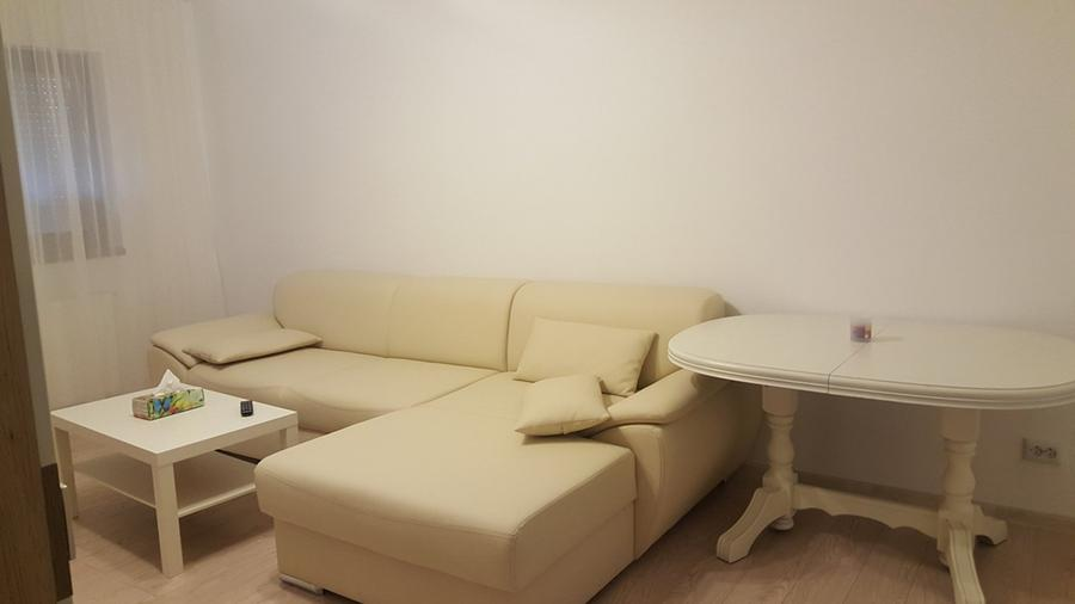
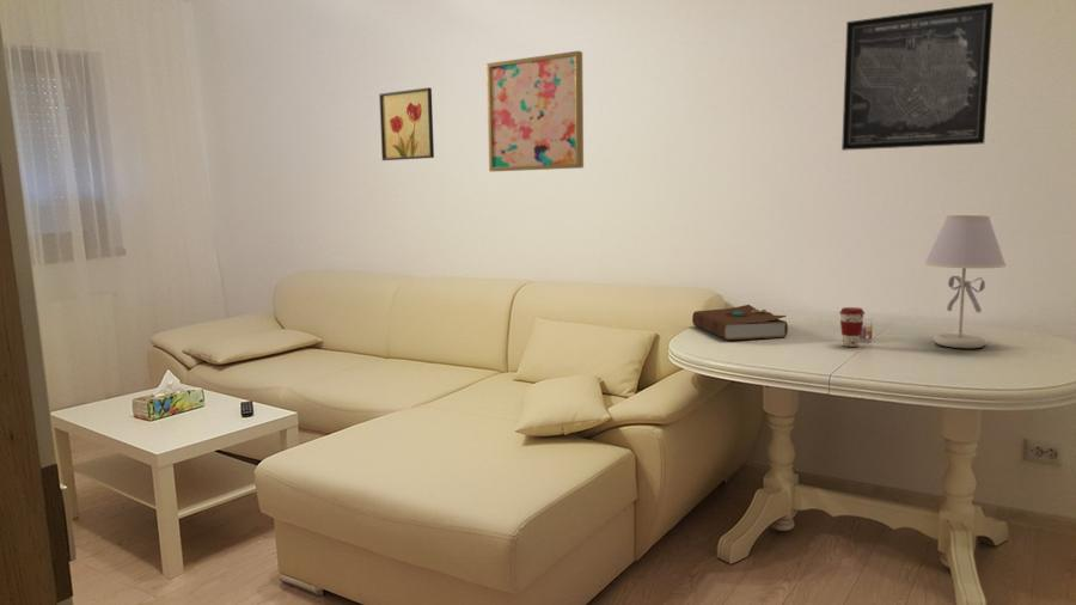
+ table lamp (962, 281)
+ wall art (406, 124)
+ wall art (533, 114)
+ coffee cup (851, 326)
+ wall art (912, 80)
+ book (738, 320)
